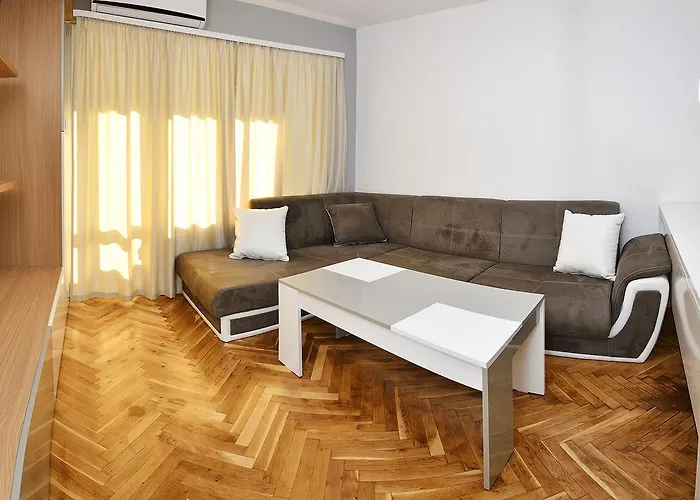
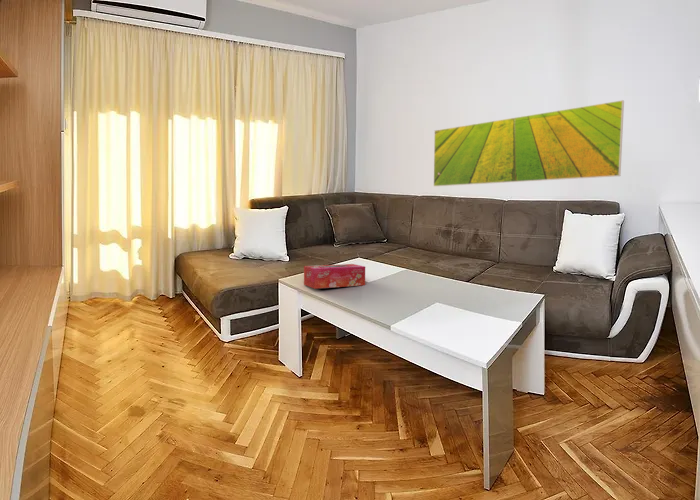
+ tissue box (334, 275)
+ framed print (514, 150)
